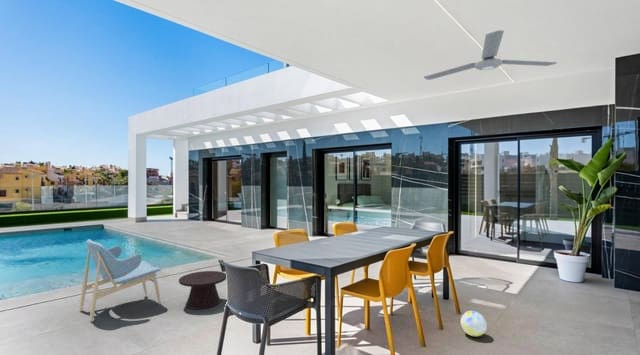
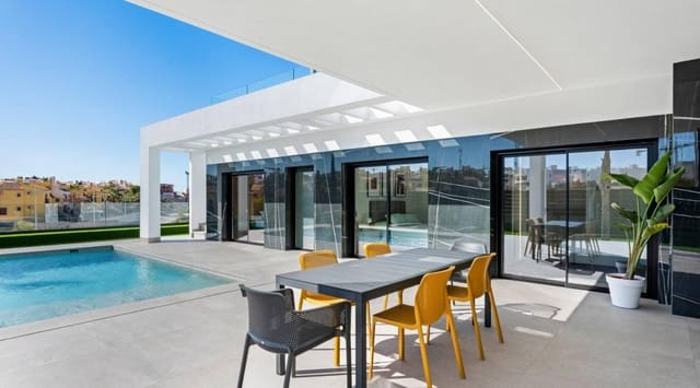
- side table (203, 290)
- ball (473, 323)
- lounge chair (123, 271)
- ceiling fan (485, 52)
